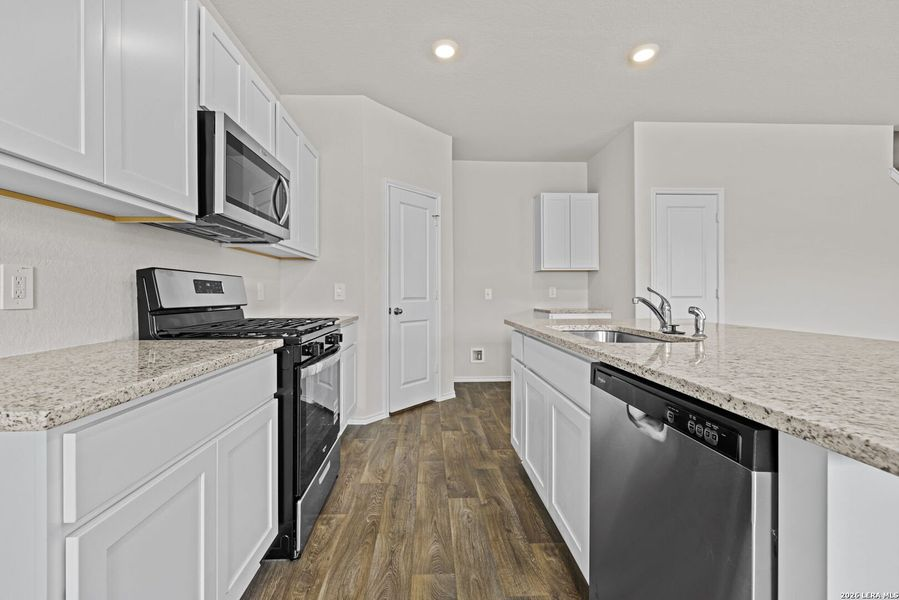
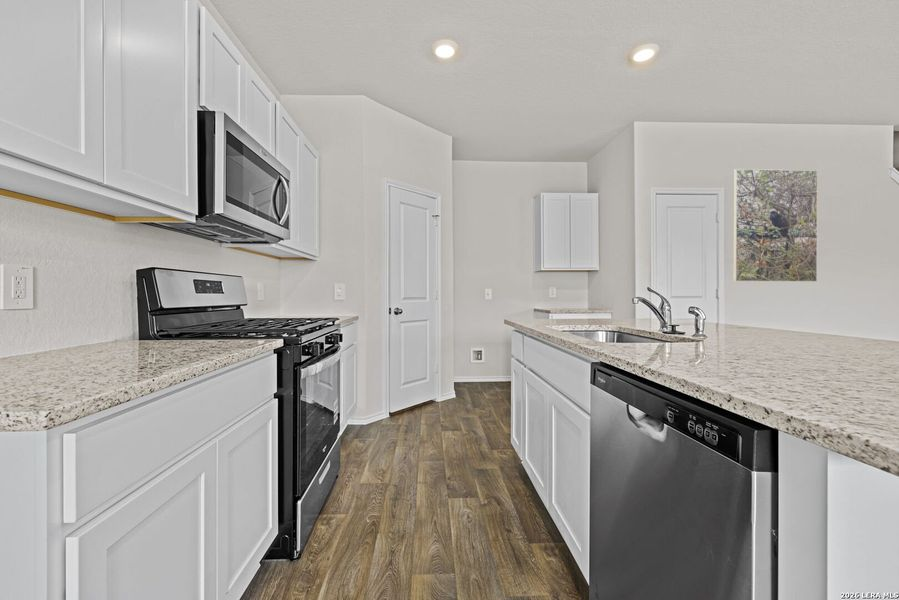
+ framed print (775, 225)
